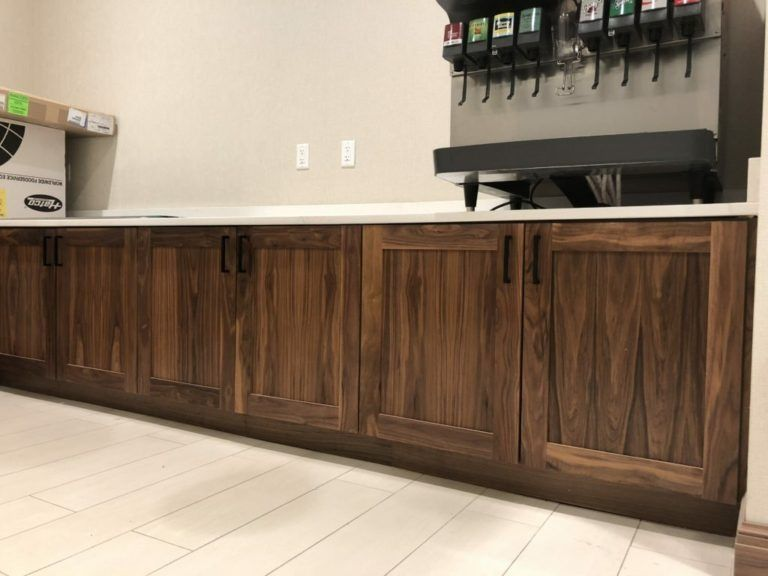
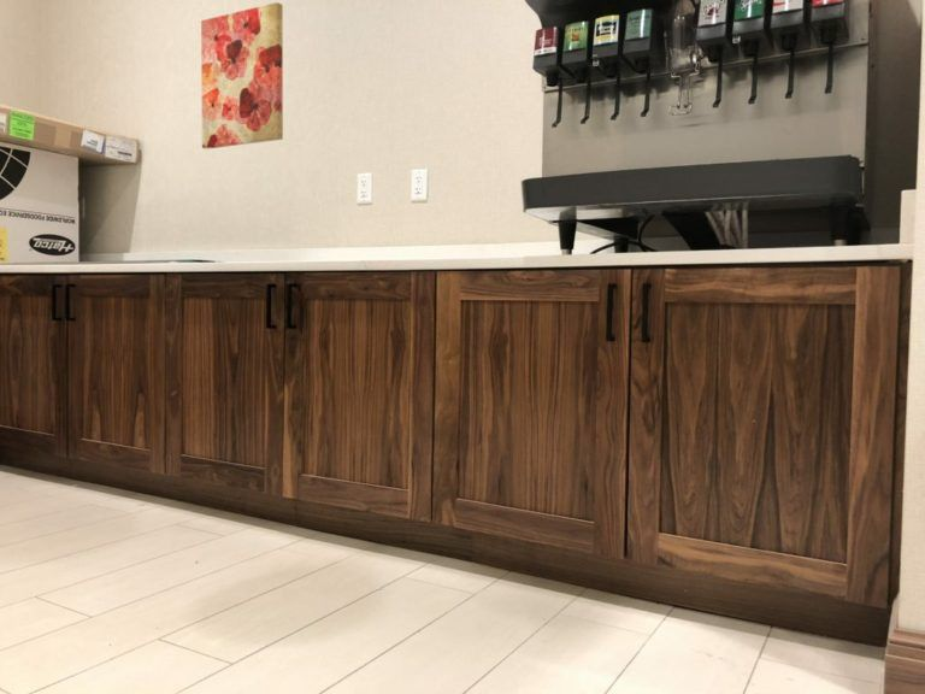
+ wall art (241, 78)
